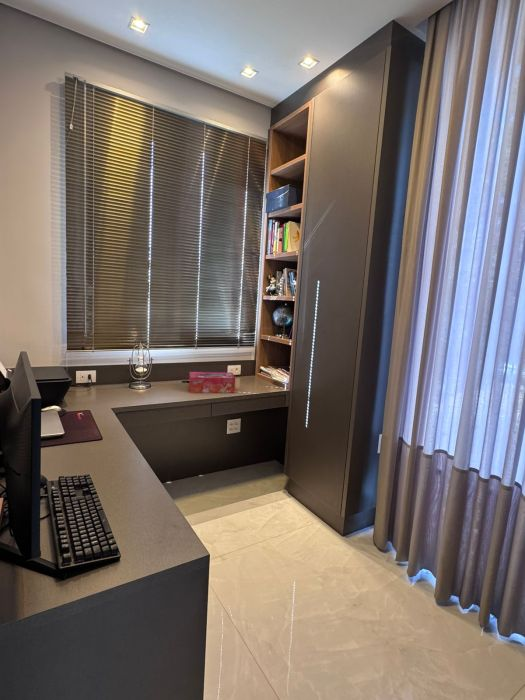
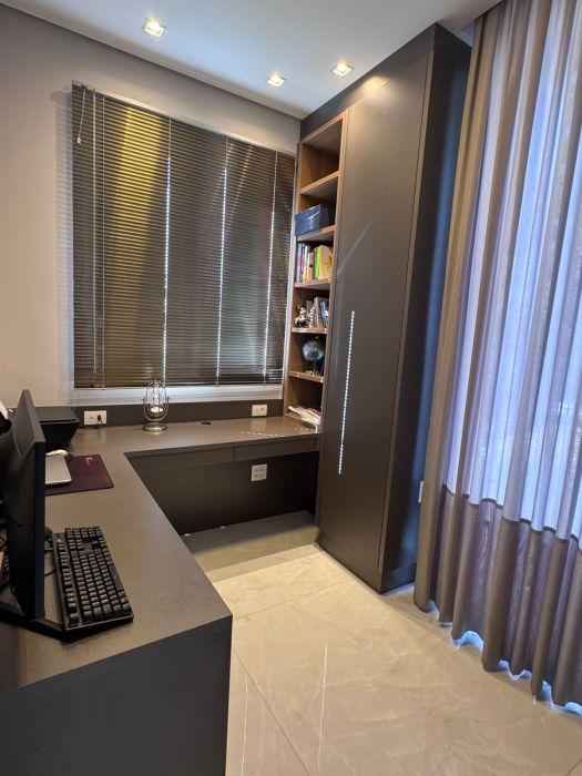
- tissue box (211, 382)
